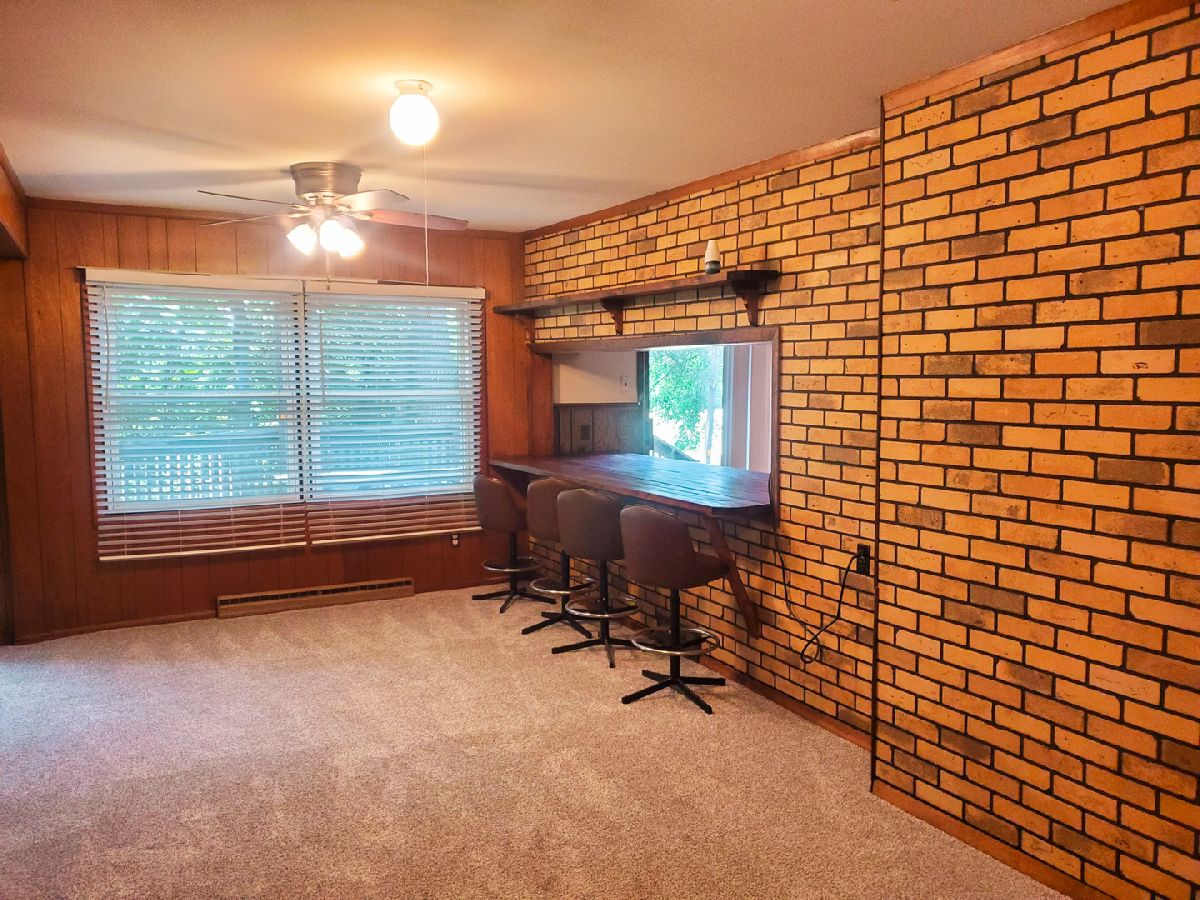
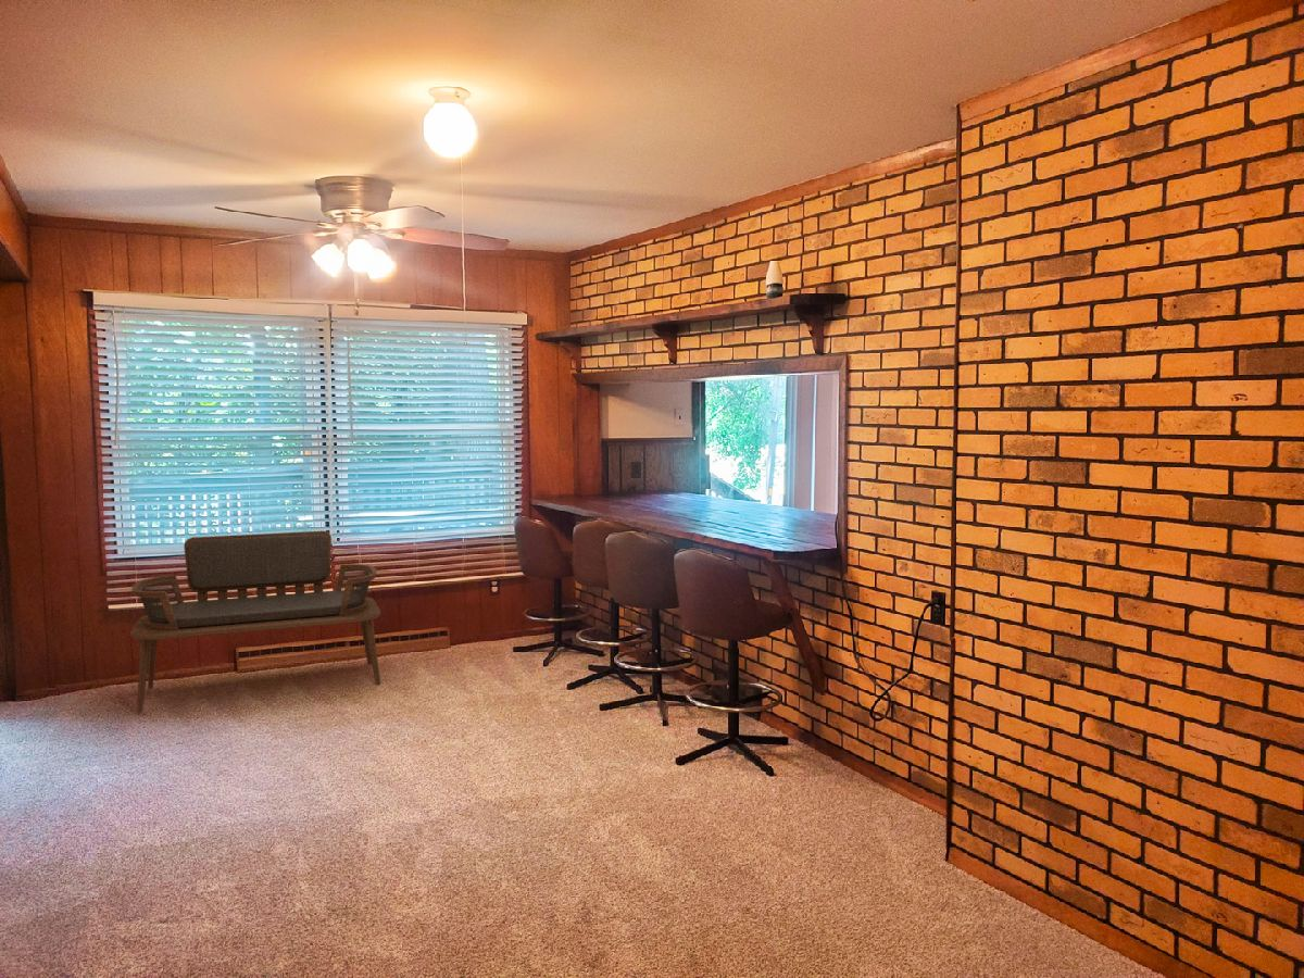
+ bench (261, 613)
